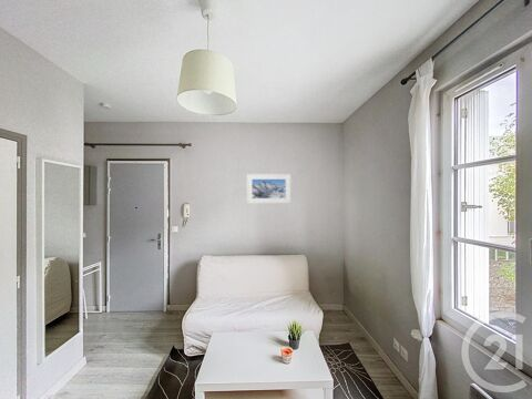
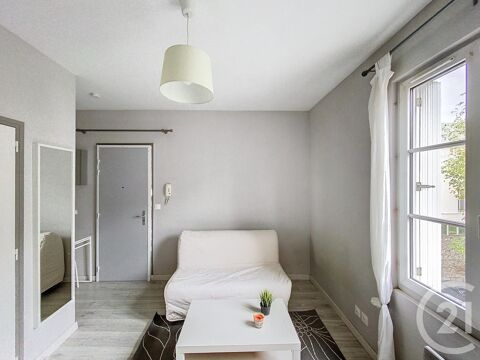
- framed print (268, 188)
